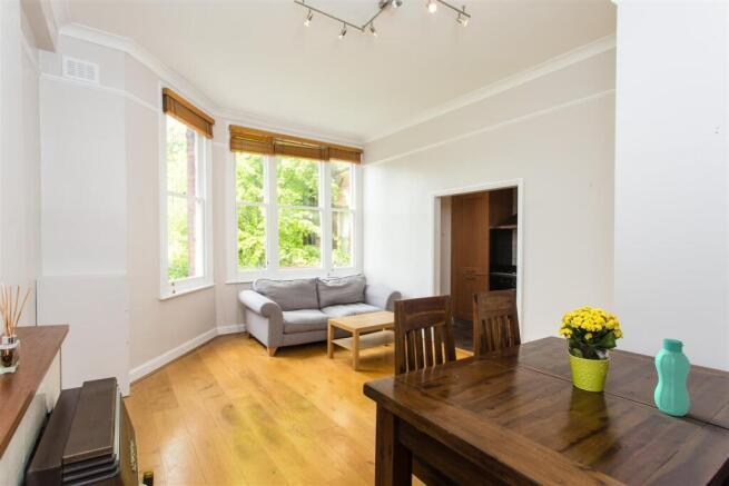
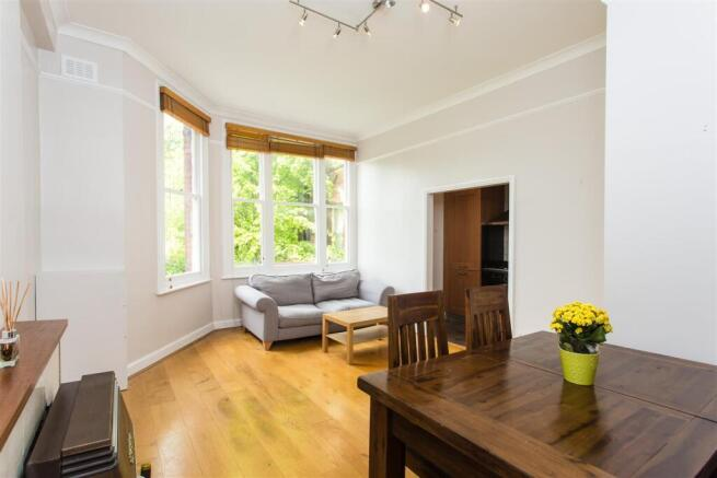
- bottle (671, 376)
